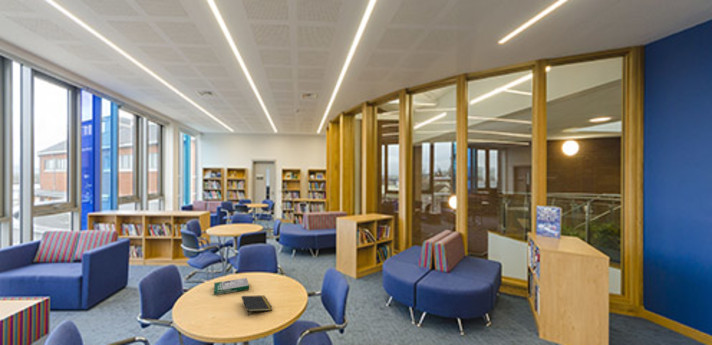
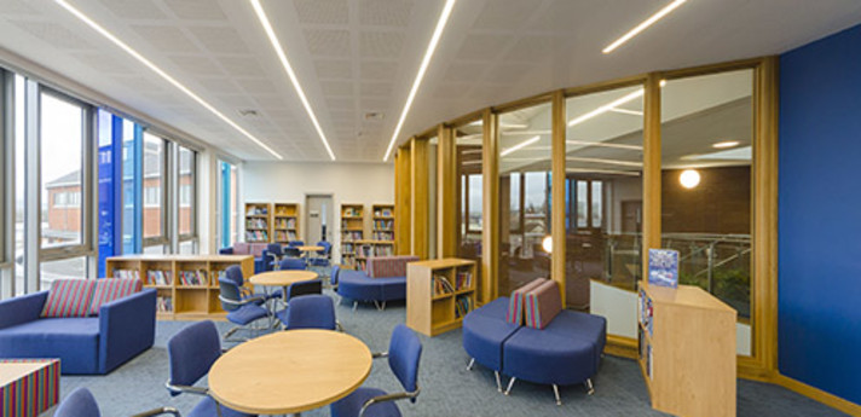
- book (231, 286)
- notepad (256, 302)
